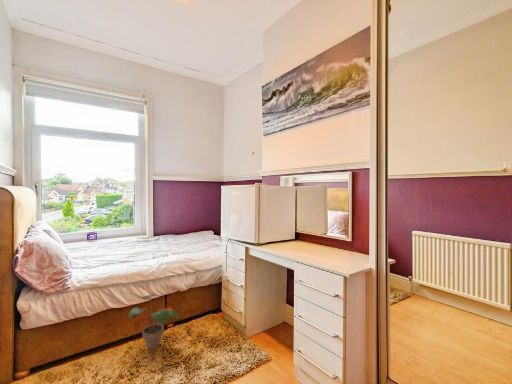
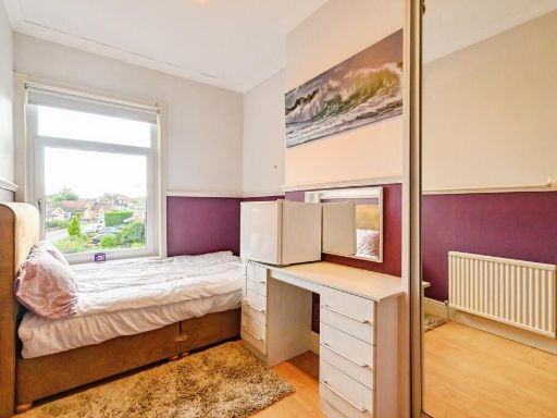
- potted plant (152, 322)
